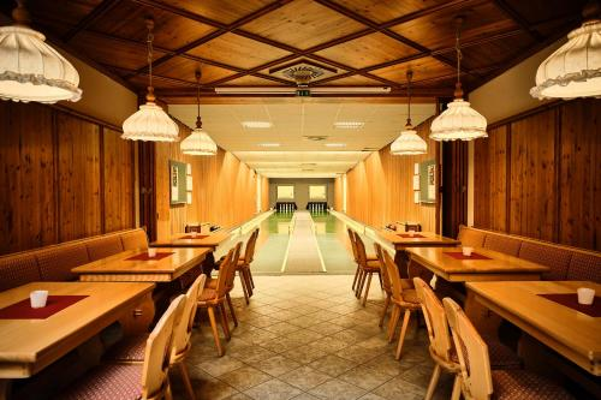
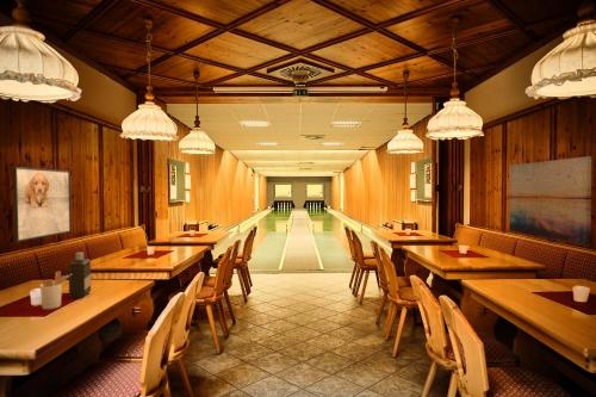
+ utensil holder (56, 290)
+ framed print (44, 203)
+ bottle (80, 273)
+ wall art (544, 199)
